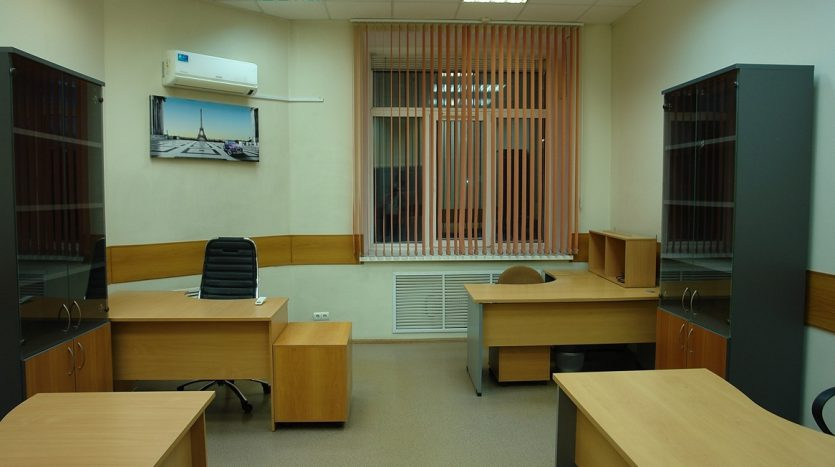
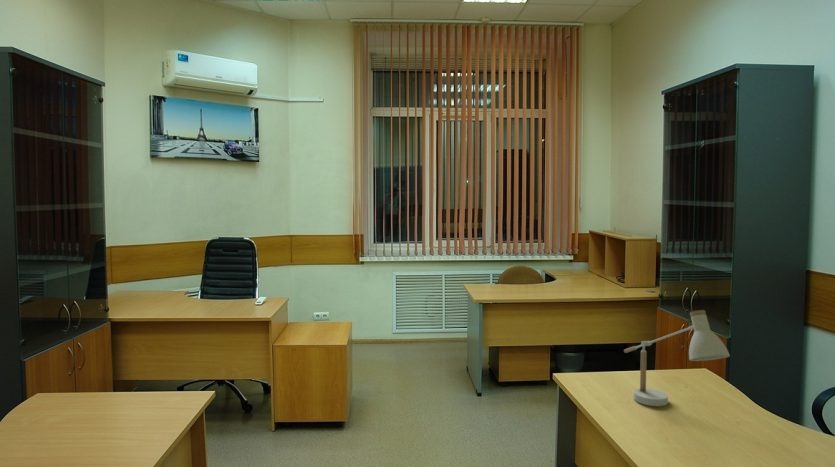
+ desk lamp (661, 339)
